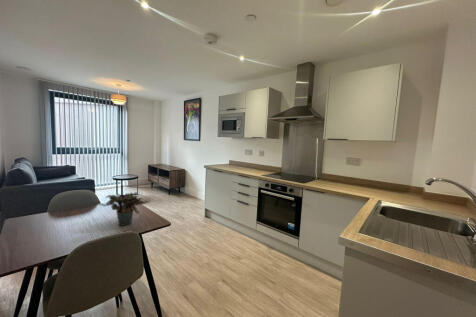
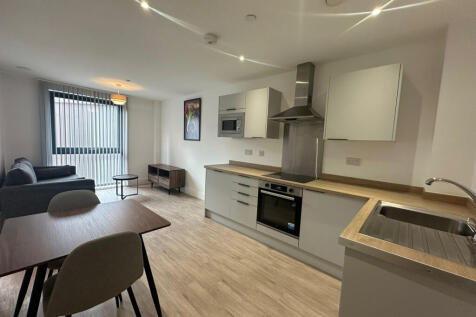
- potted plant (125, 208)
